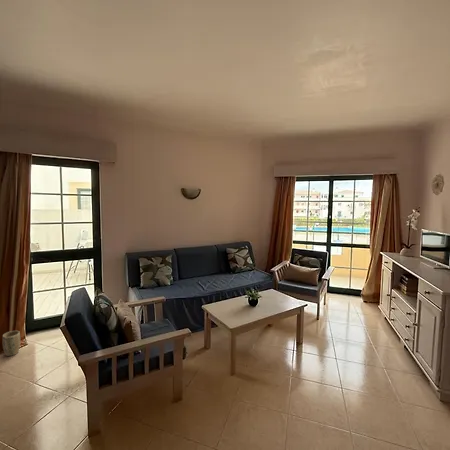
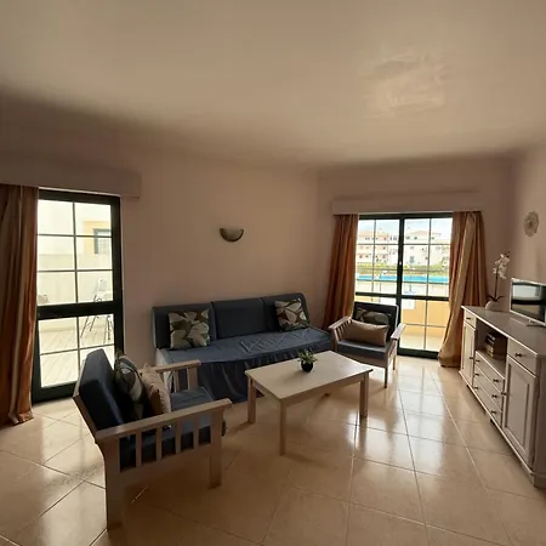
- plant pot (11, 343)
